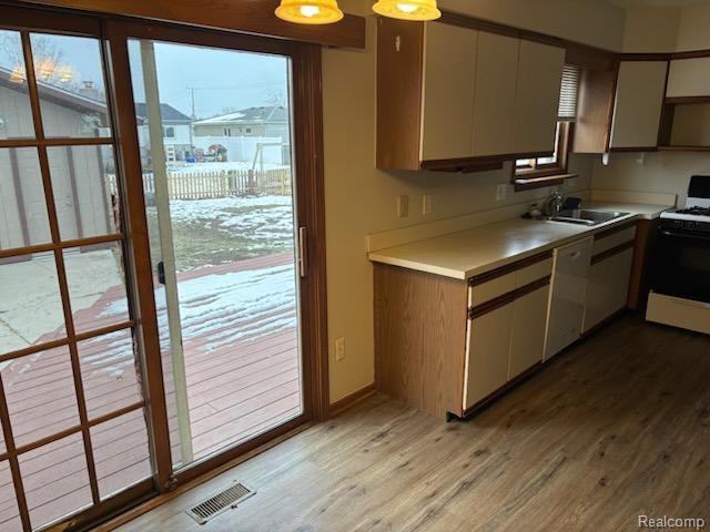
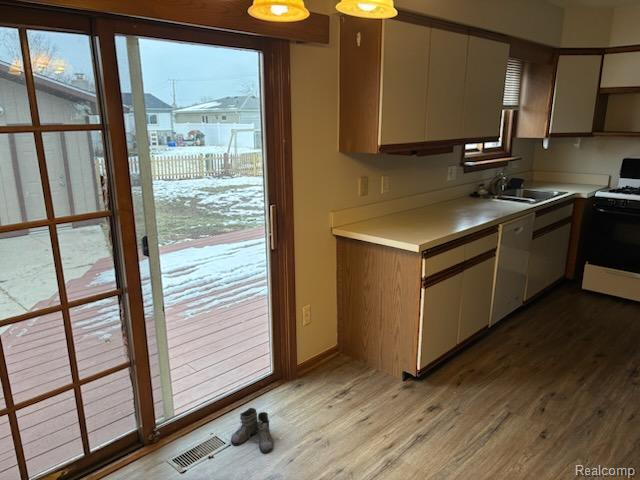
+ boots (253, 428)
